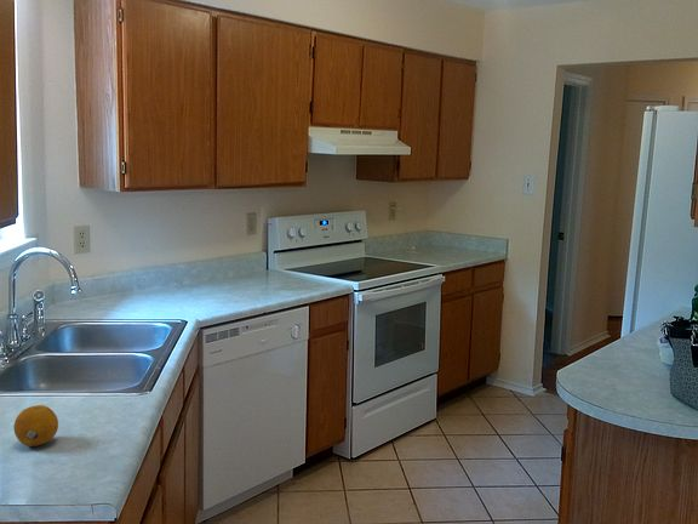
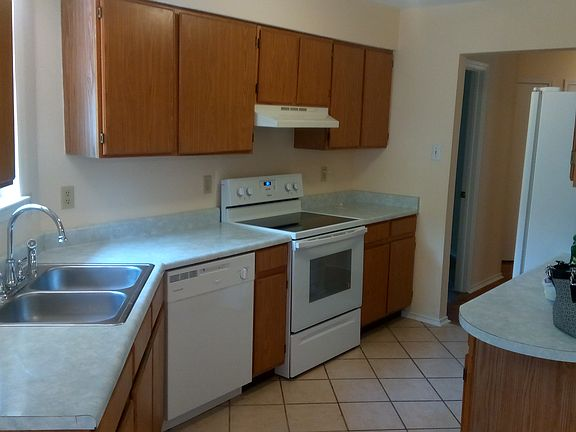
- fruit (35, 425)
